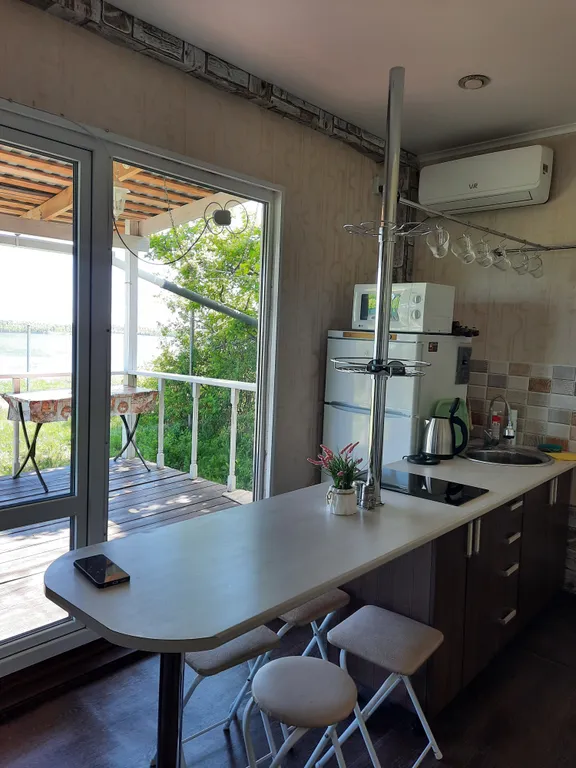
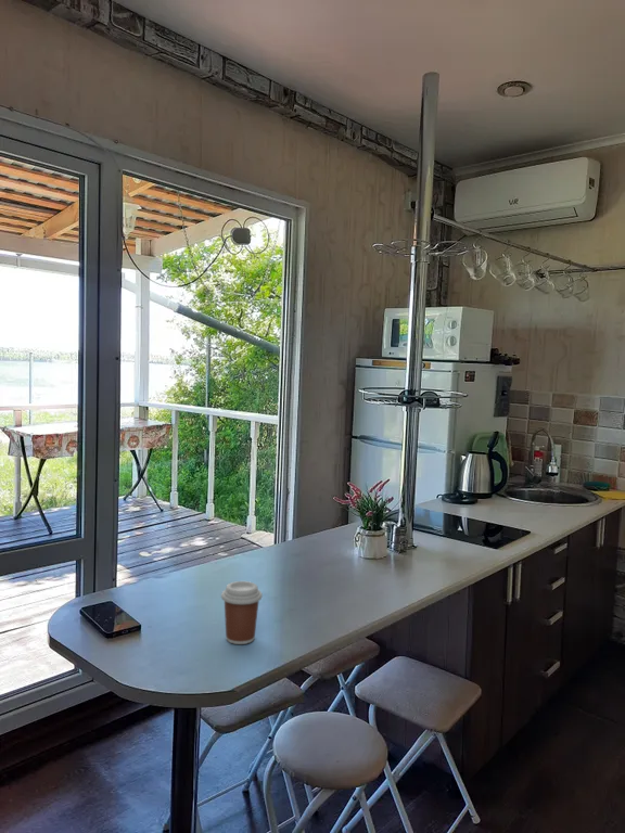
+ coffee cup (241, 612)
